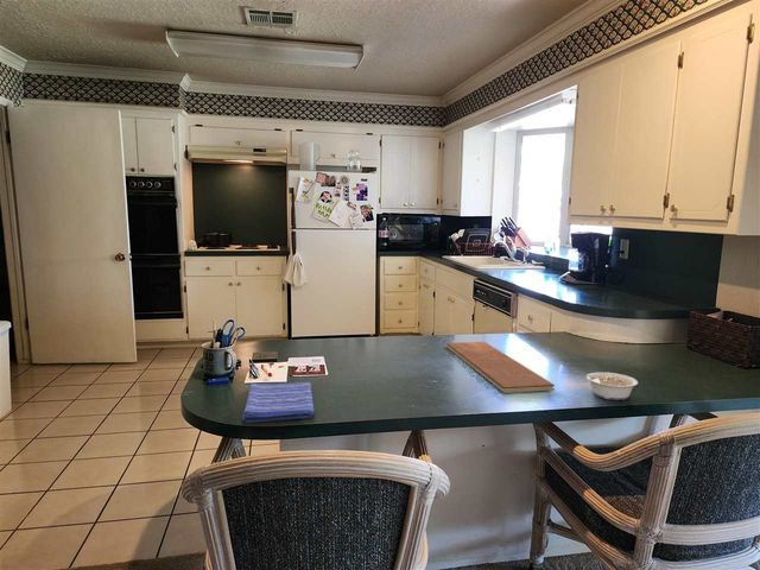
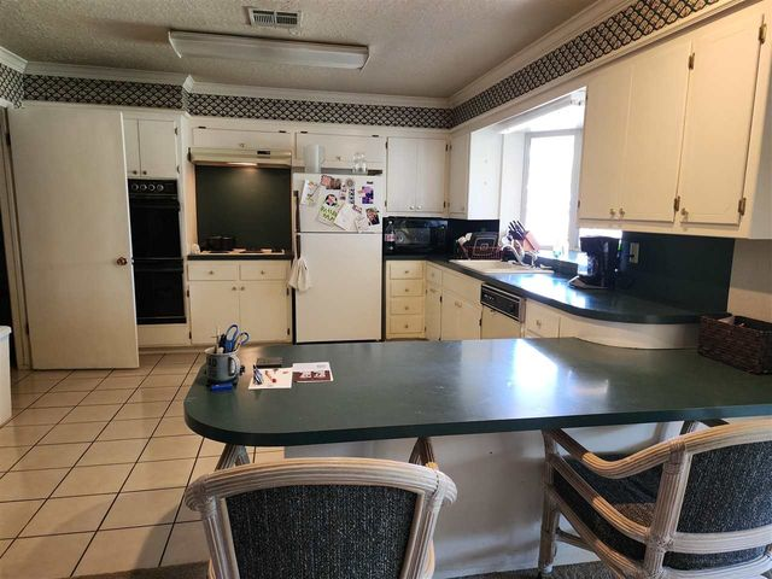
- dish towel (279, 398)
- legume (609, 385)
- chopping board (492, 362)
